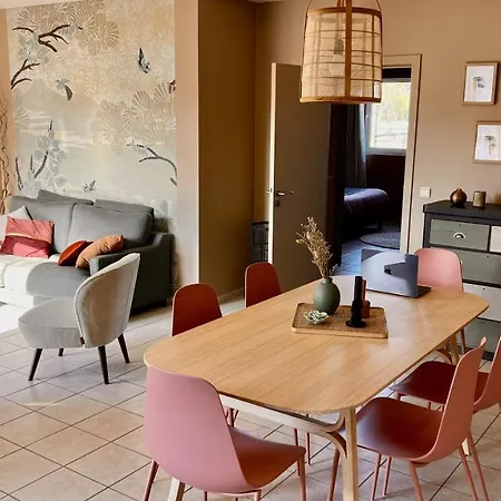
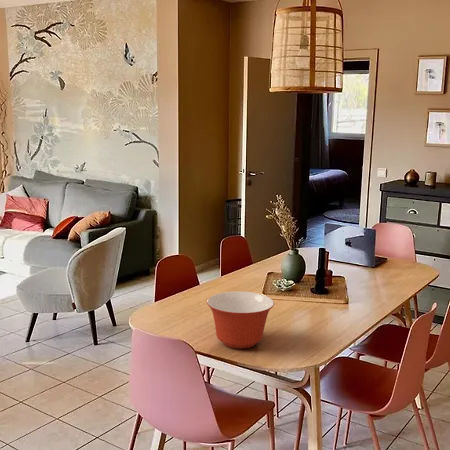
+ mixing bowl (239, 321)
